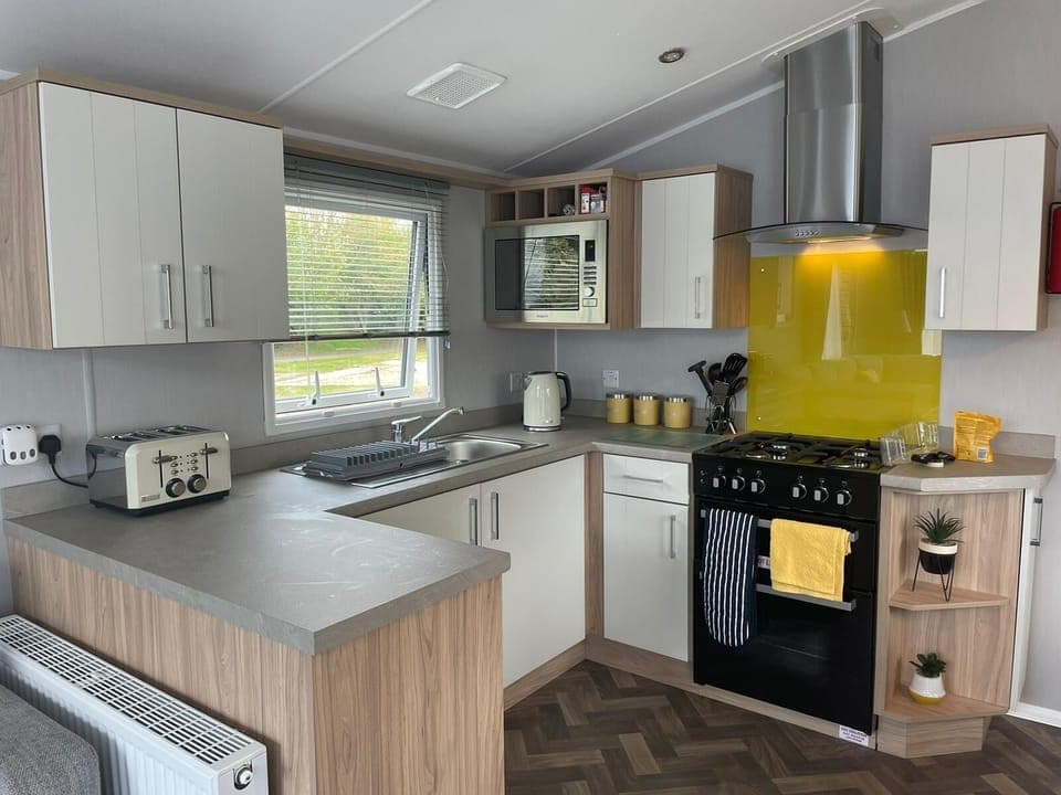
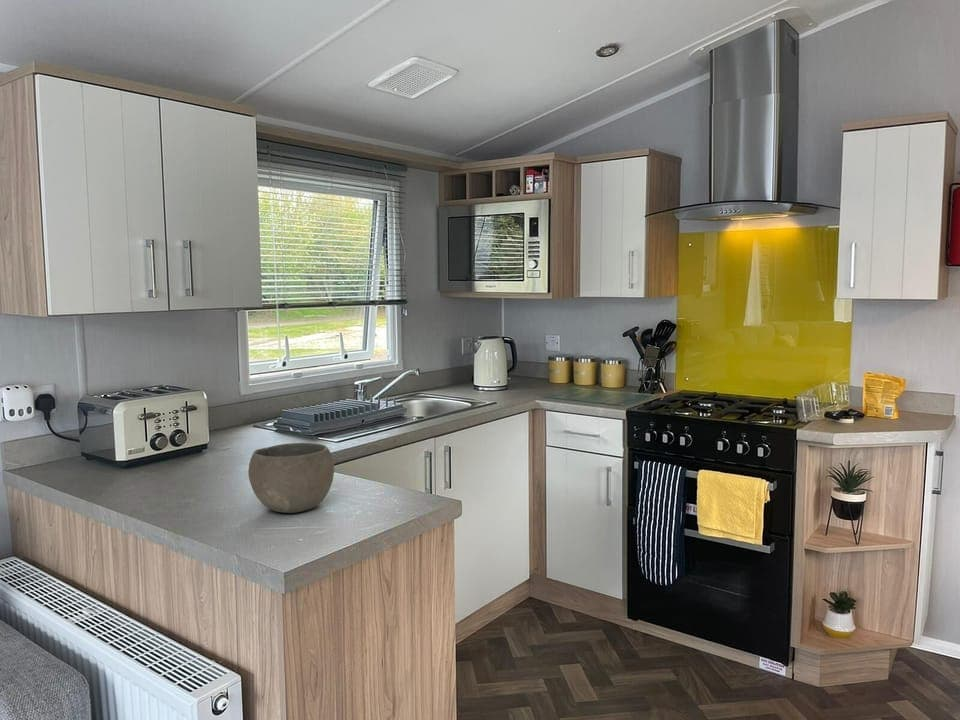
+ bowl (291, 477)
